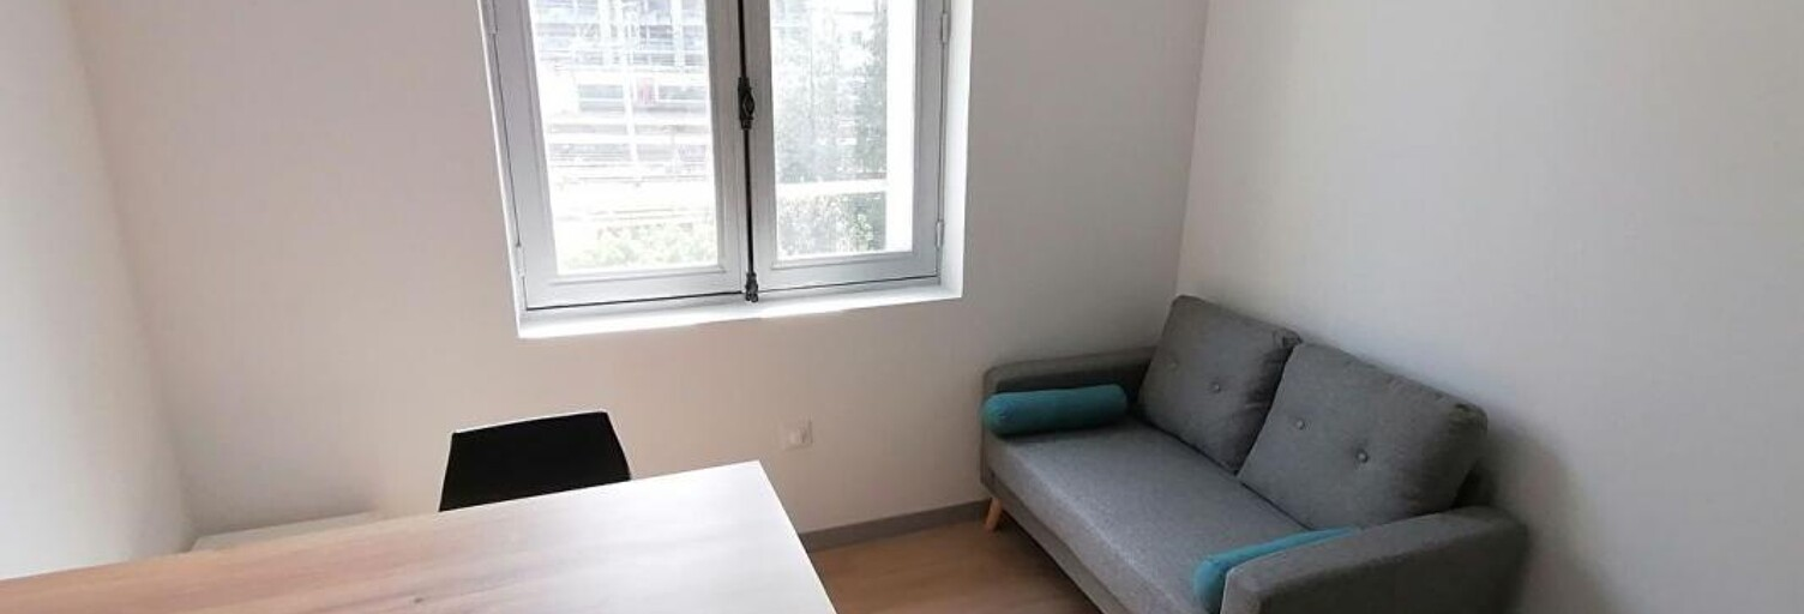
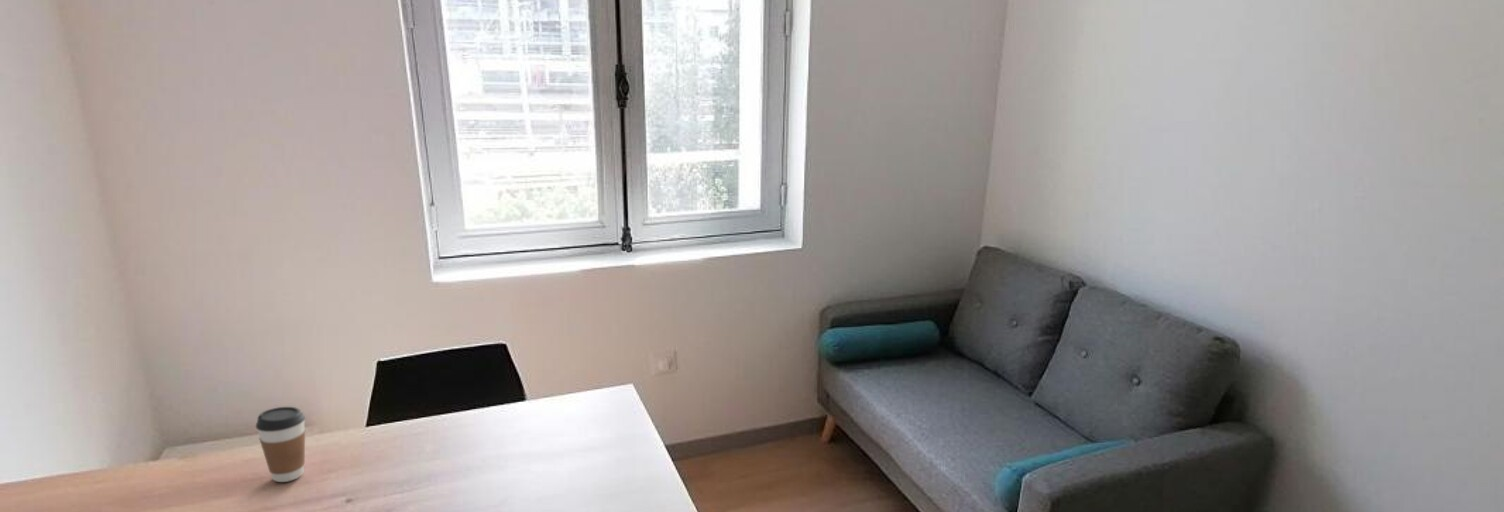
+ coffee cup (283, 444)
